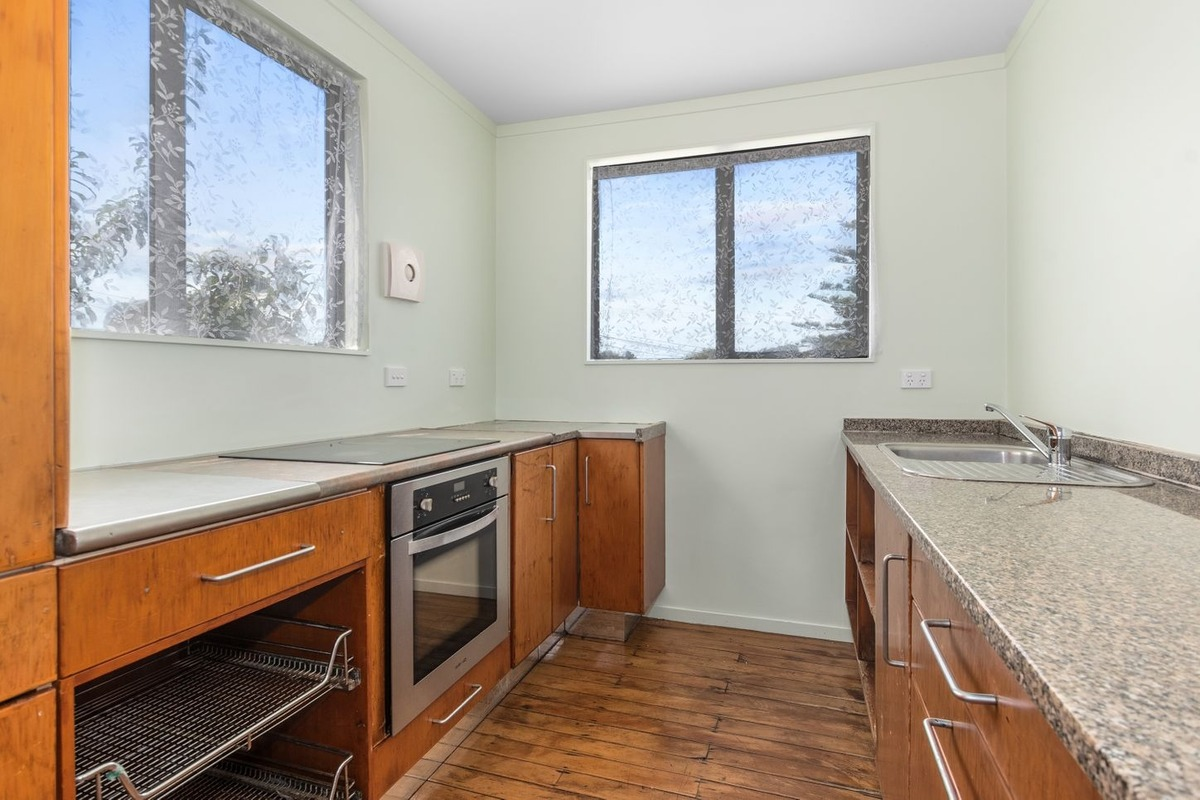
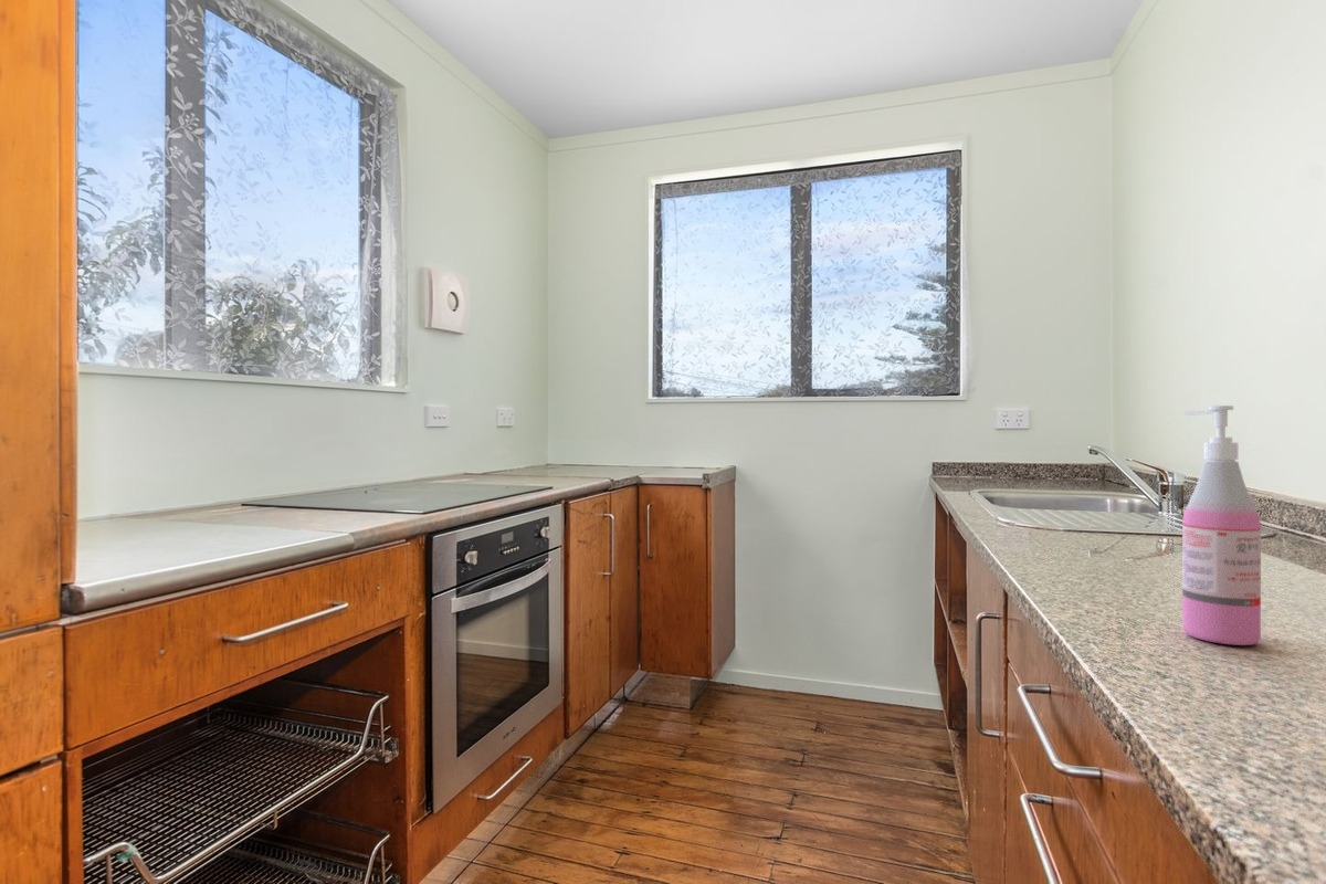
+ soap dispenser (1218, 520)
